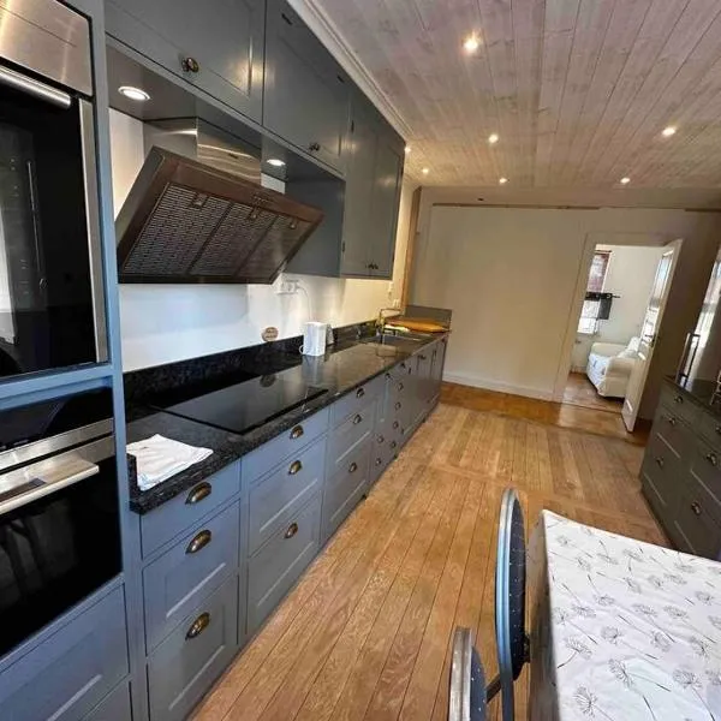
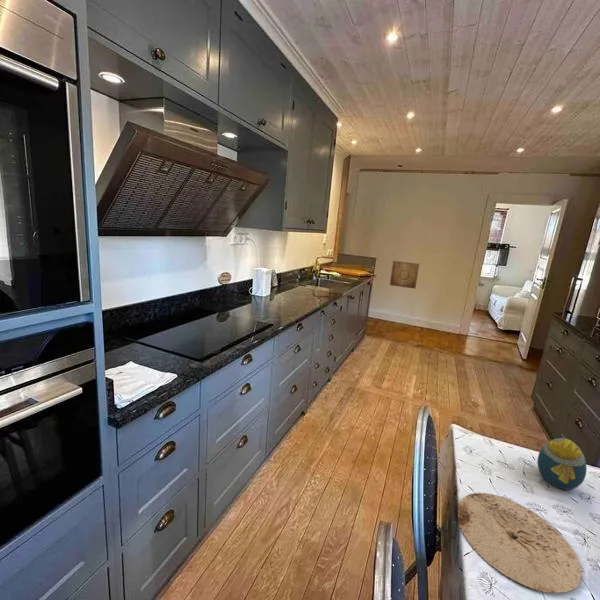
+ decorative egg (562, 460)
+ wall art (404, 274)
+ plate (514, 534)
